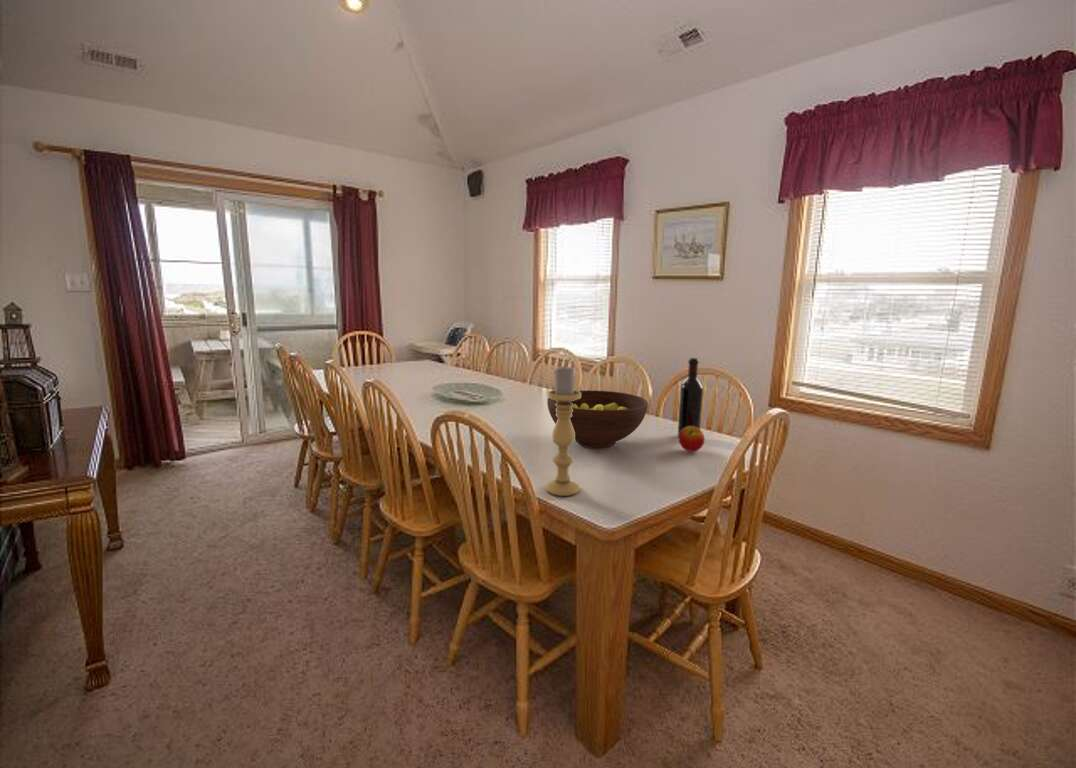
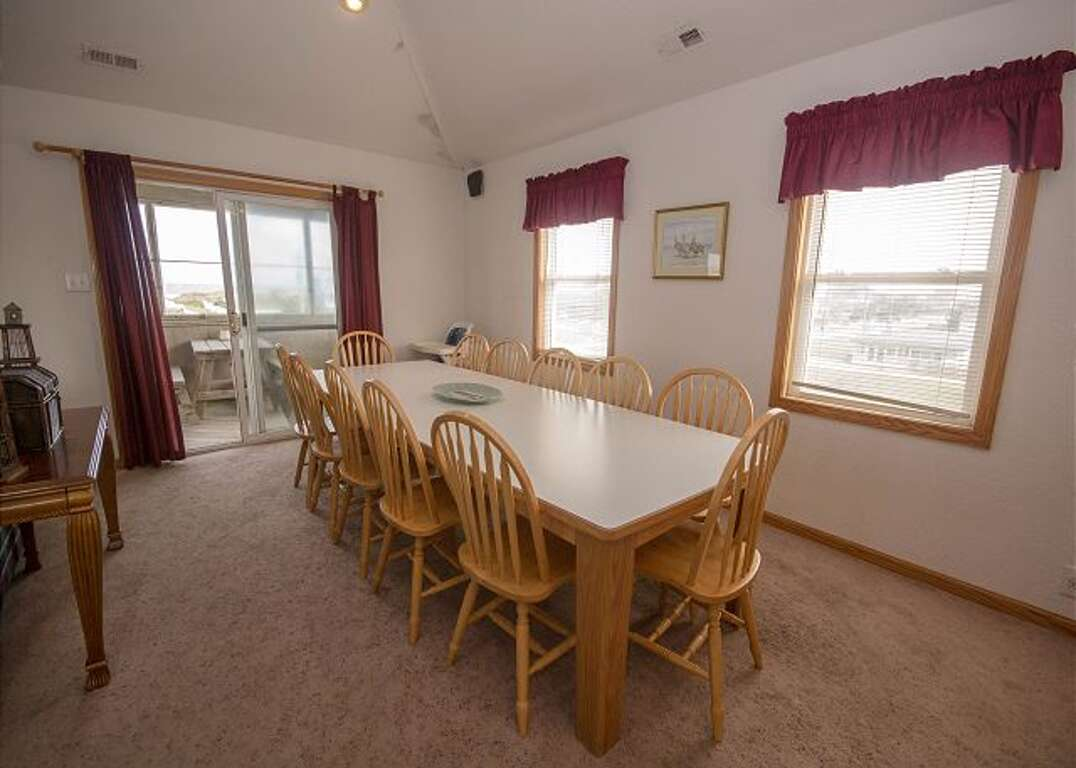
- candle holder (563, 428)
- wine bottle (691, 398)
- fruit bowl (596, 421)
- apple (691, 438)
